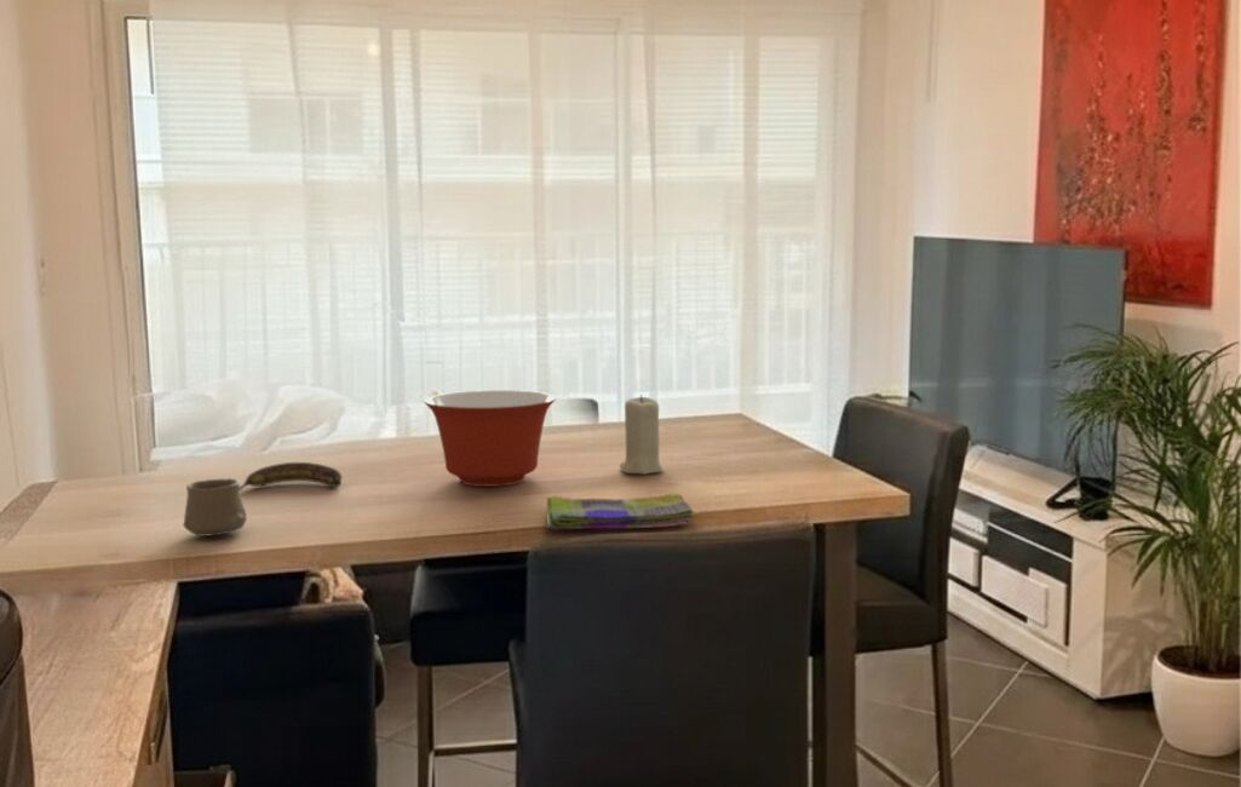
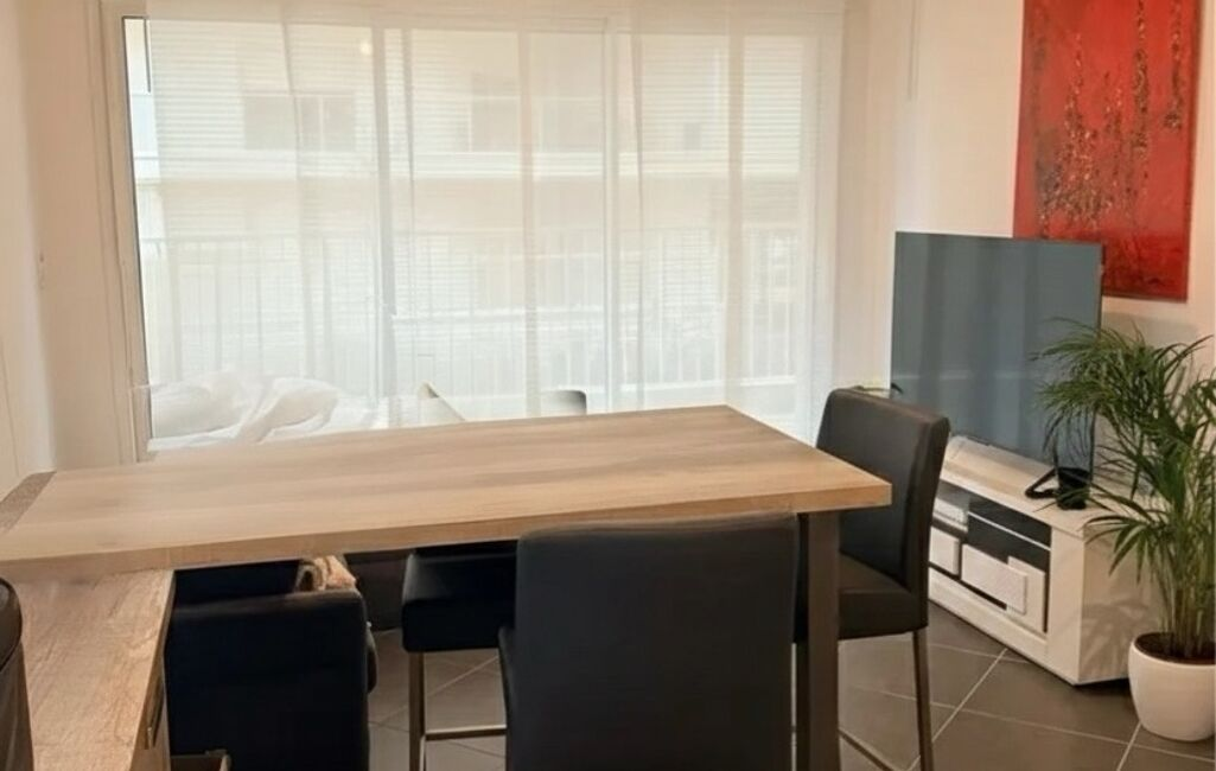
- candle (640, 432)
- dish towel (619, 510)
- mixing bowl (490, 438)
- cup (214, 507)
- banana (292, 475)
